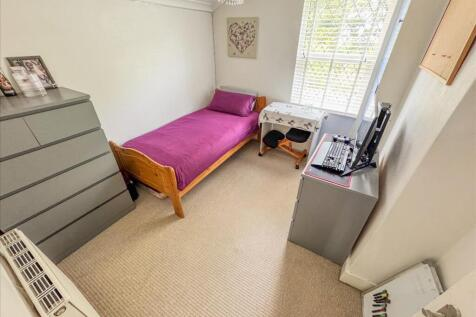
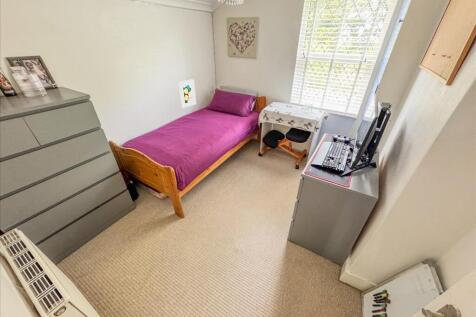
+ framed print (187, 93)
